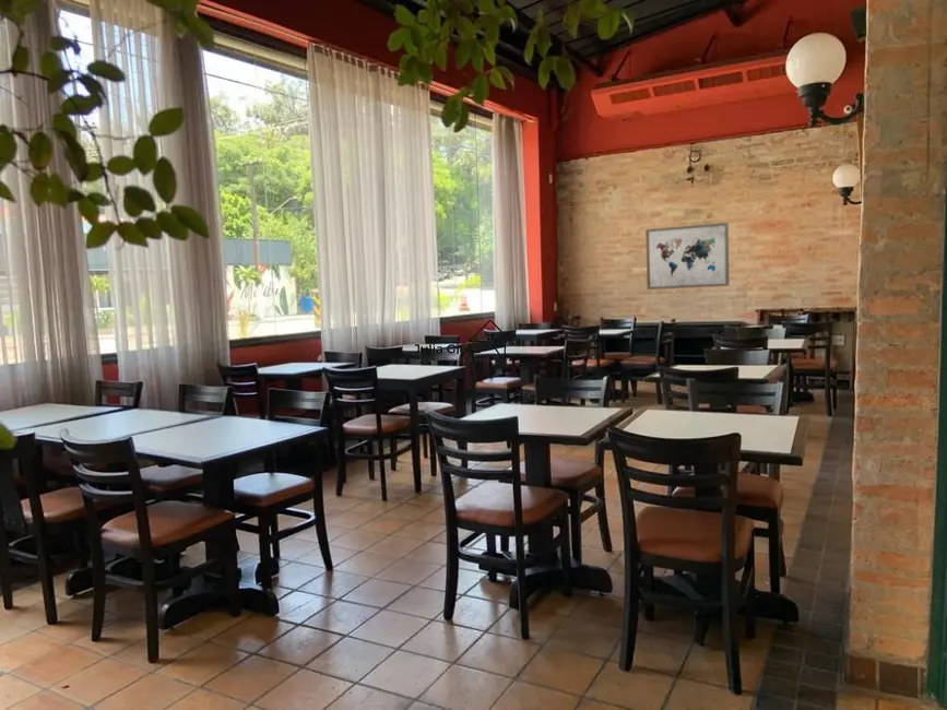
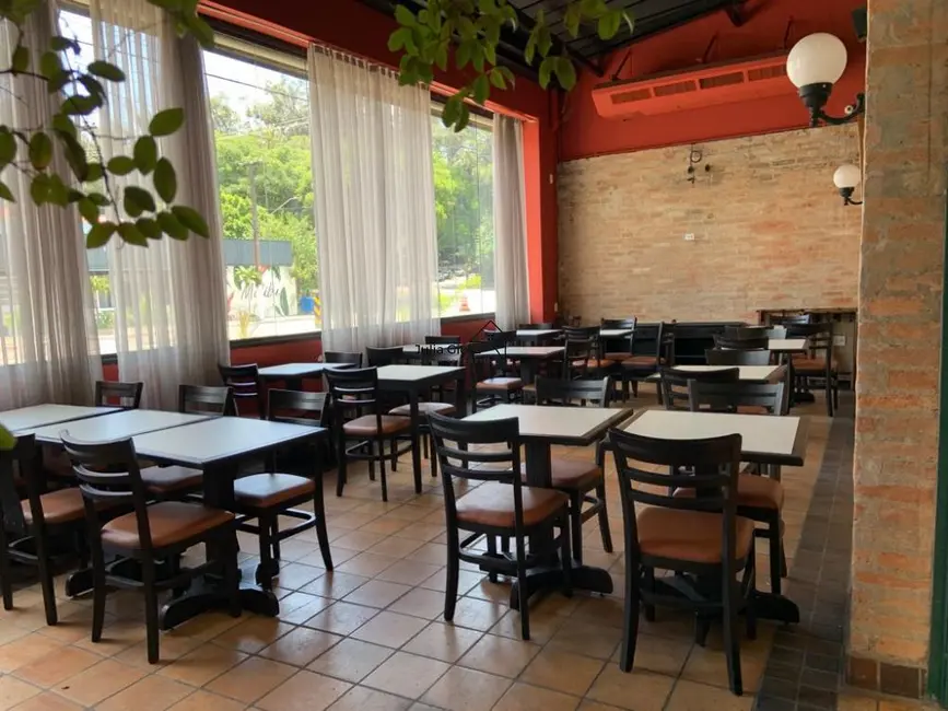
- wall art (686, 257)
